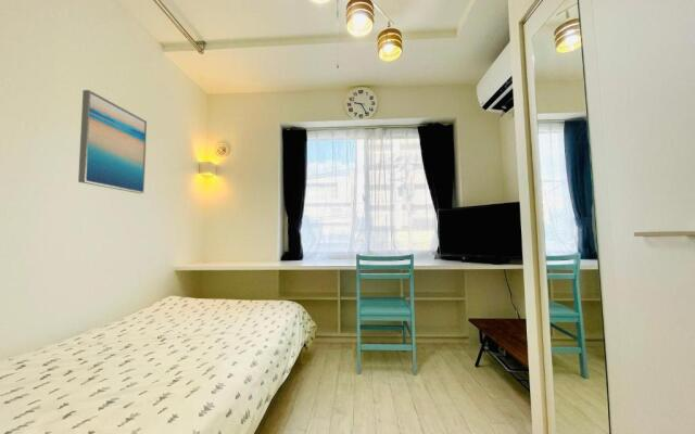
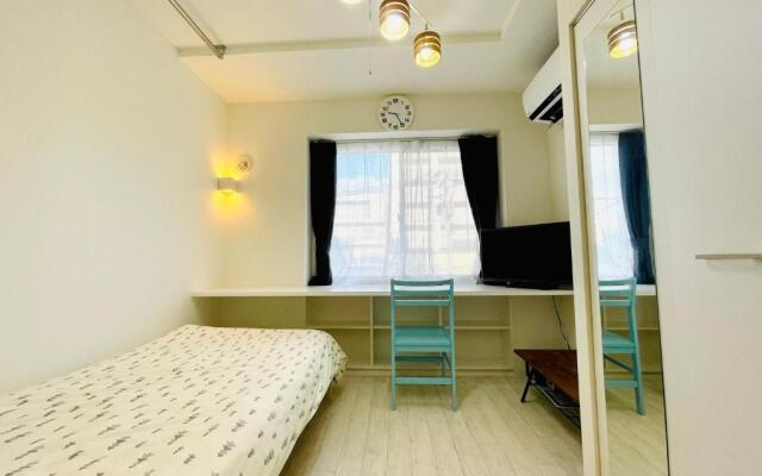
- wall art (116, 148)
